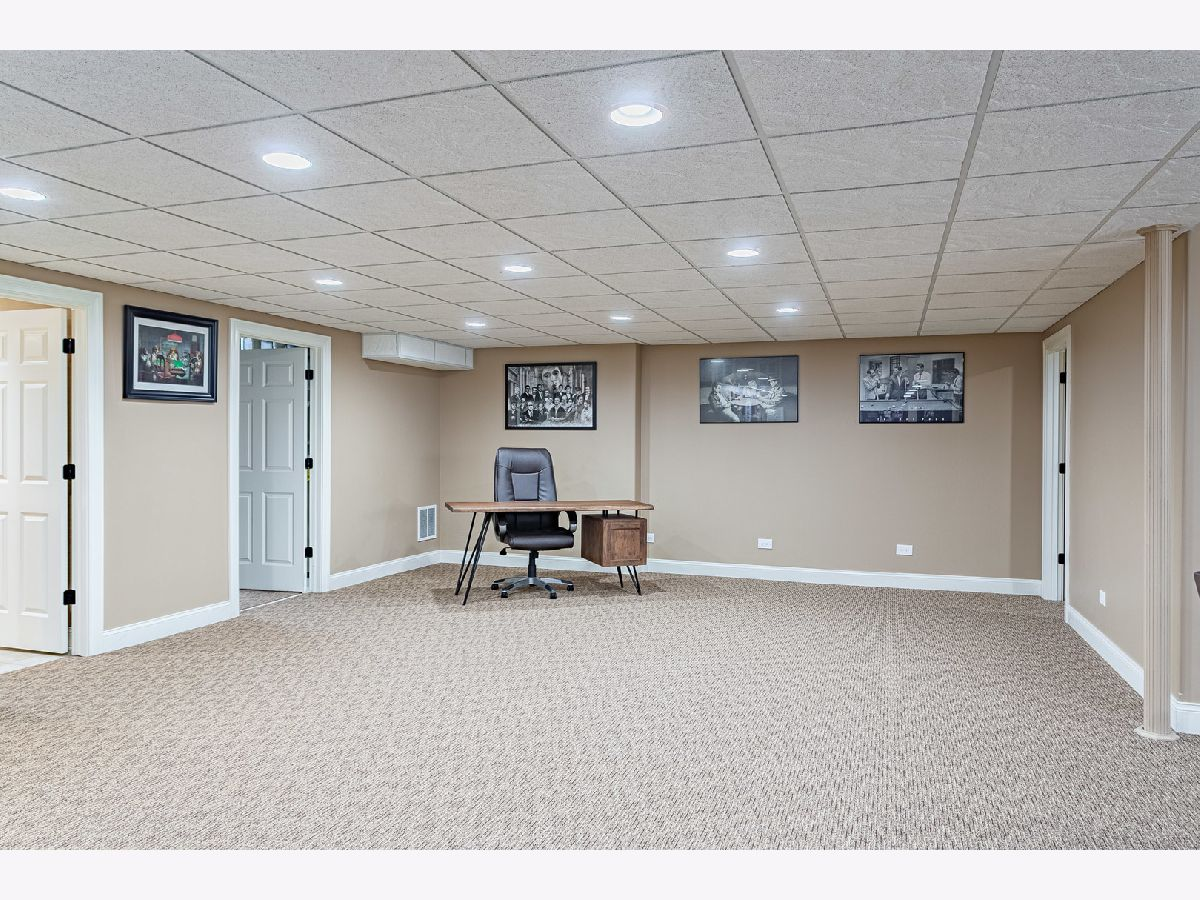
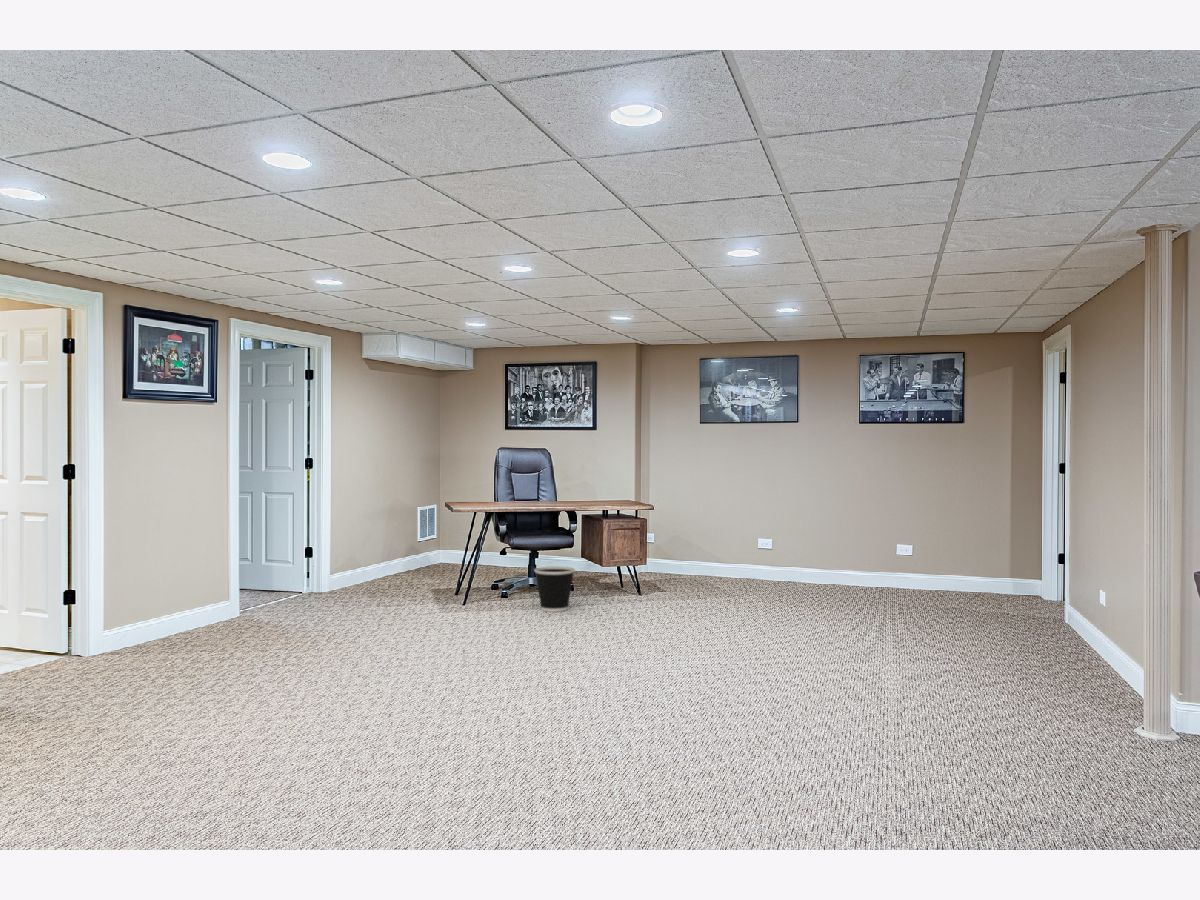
+ wastebasket (554, 589)
